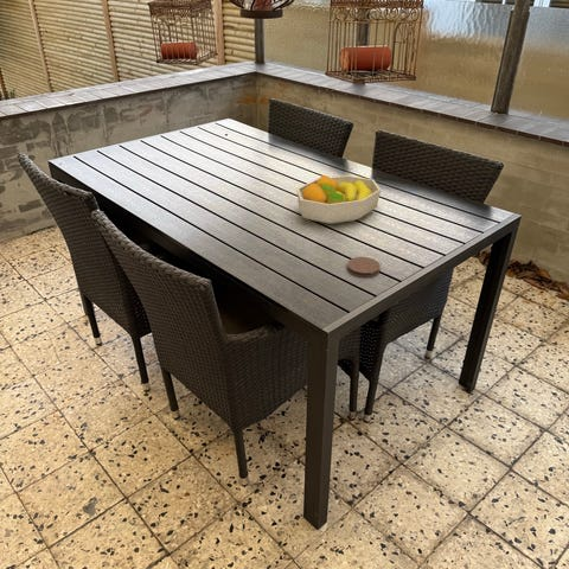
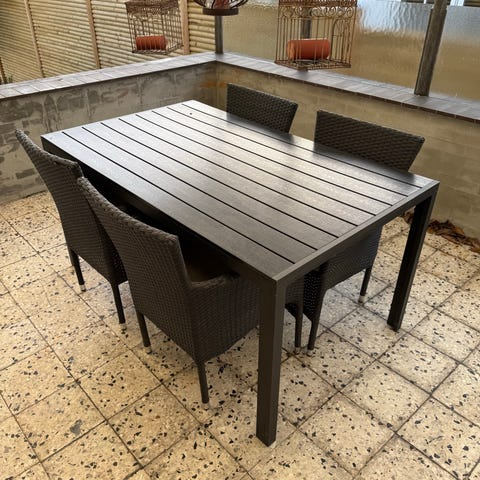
- coaster (363, 266)
- fruit bowl (338, 196)
